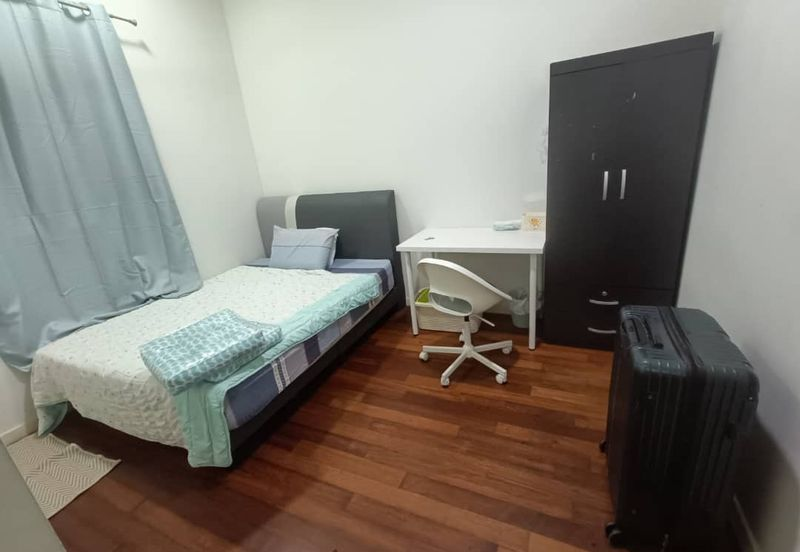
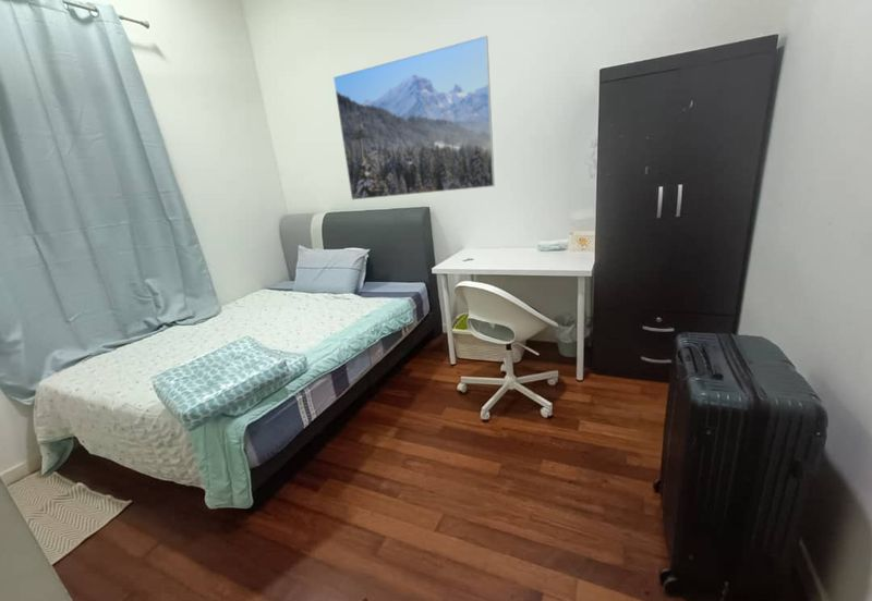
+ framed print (410, 128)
